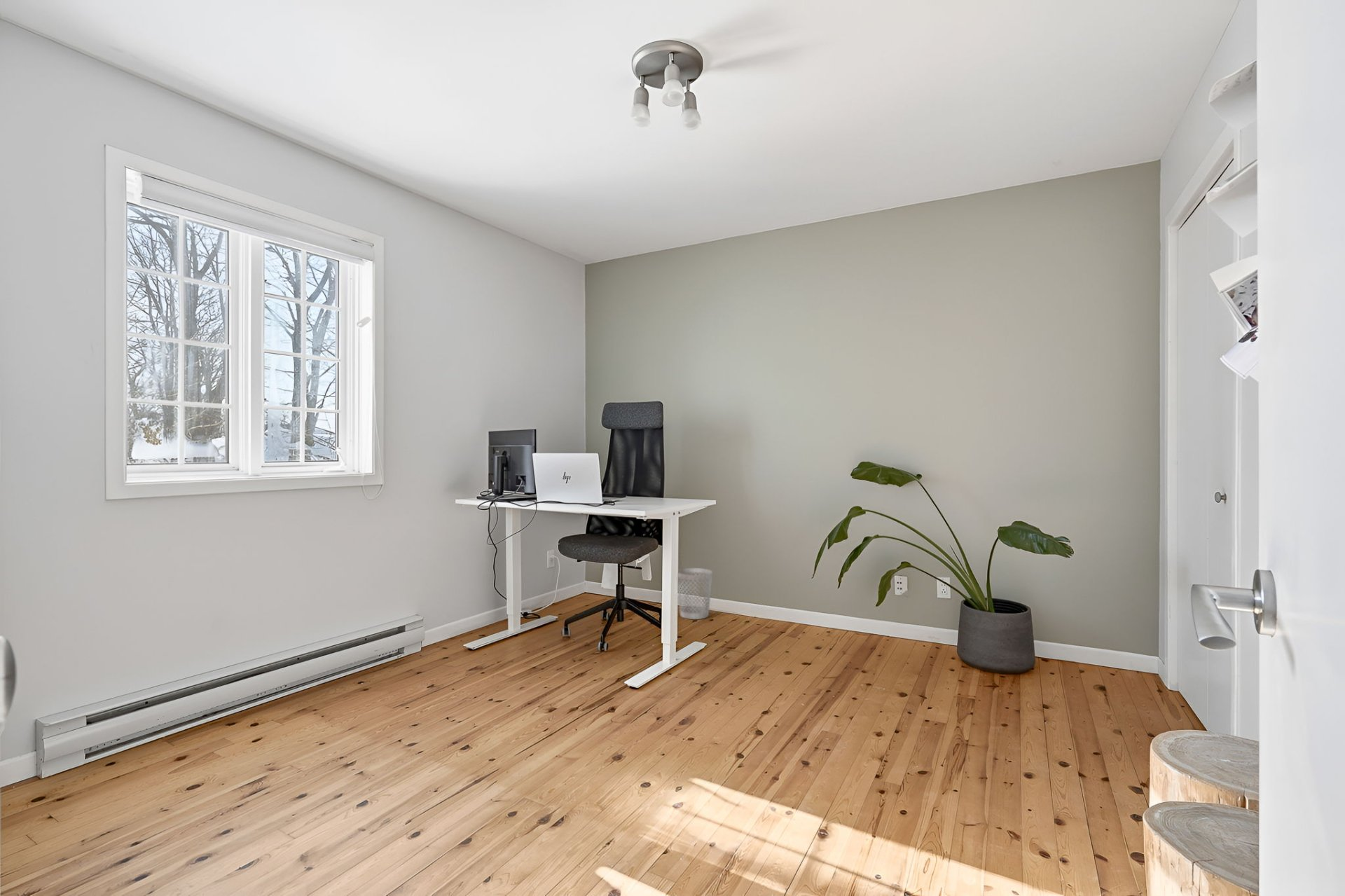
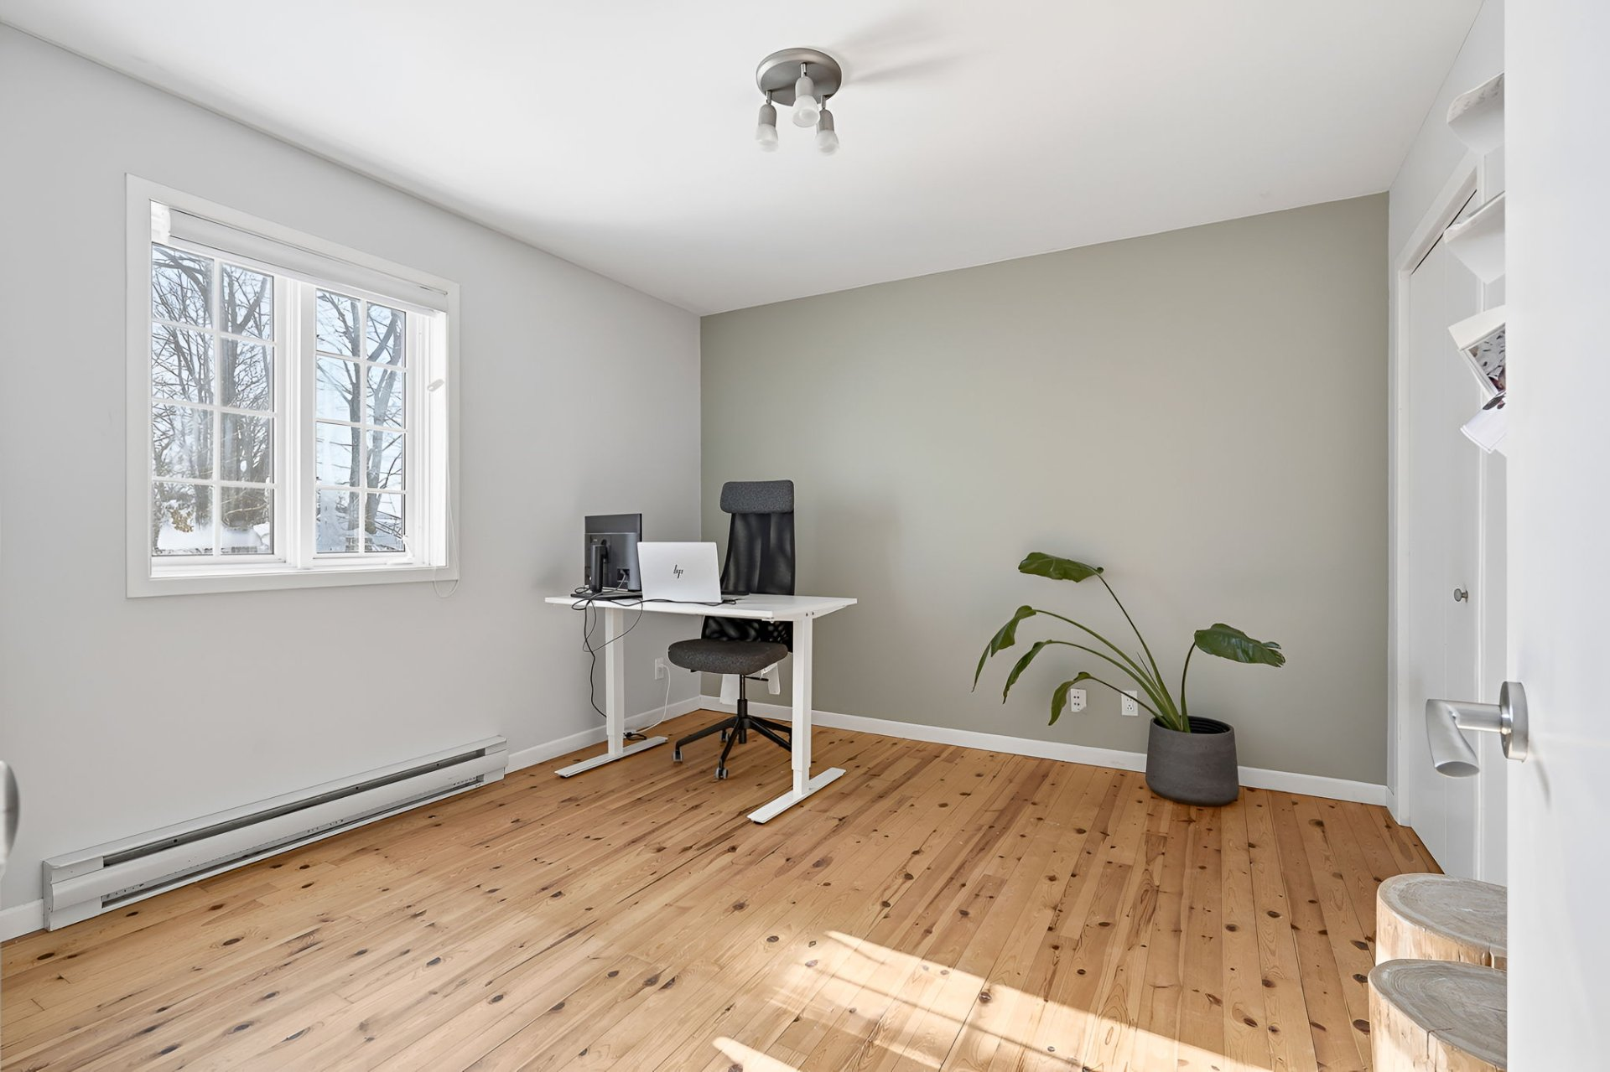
- wastebasket (694, 593)
